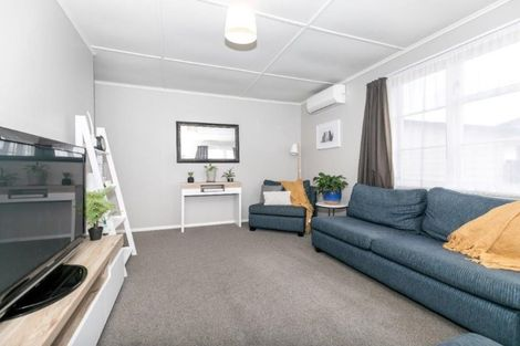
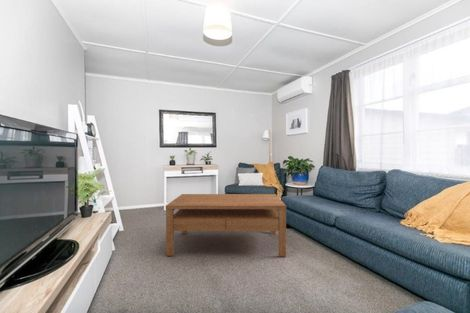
+ coffee table (227, 221)
